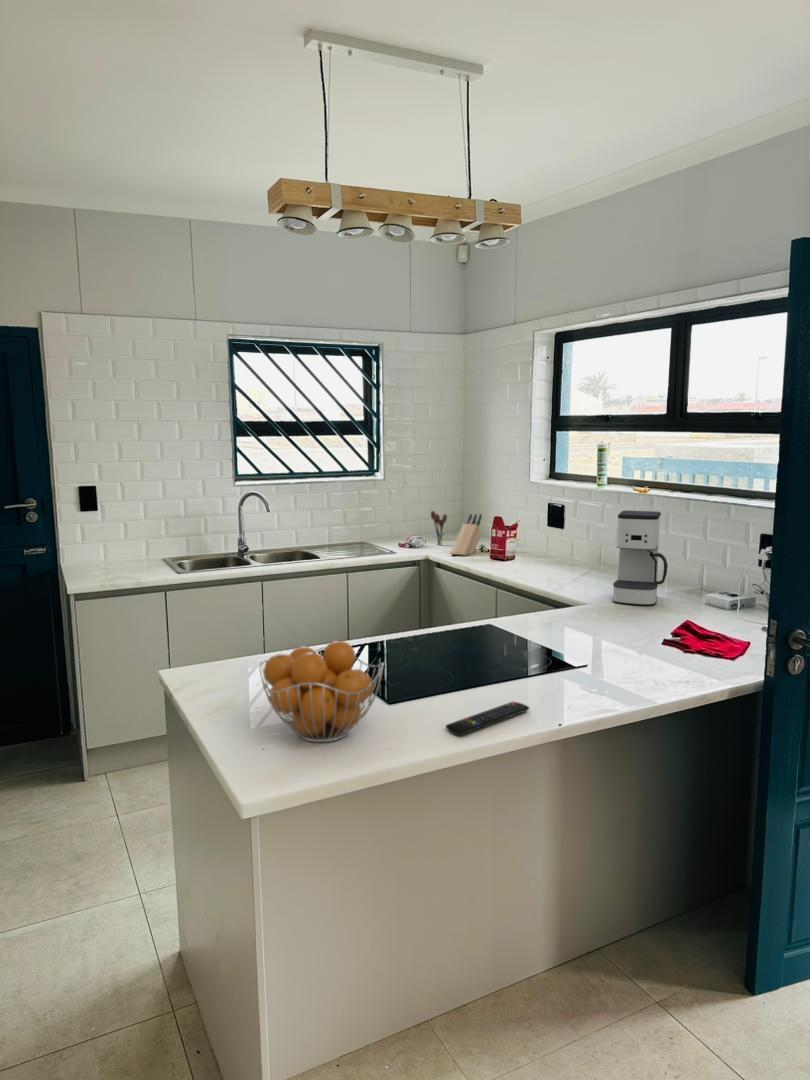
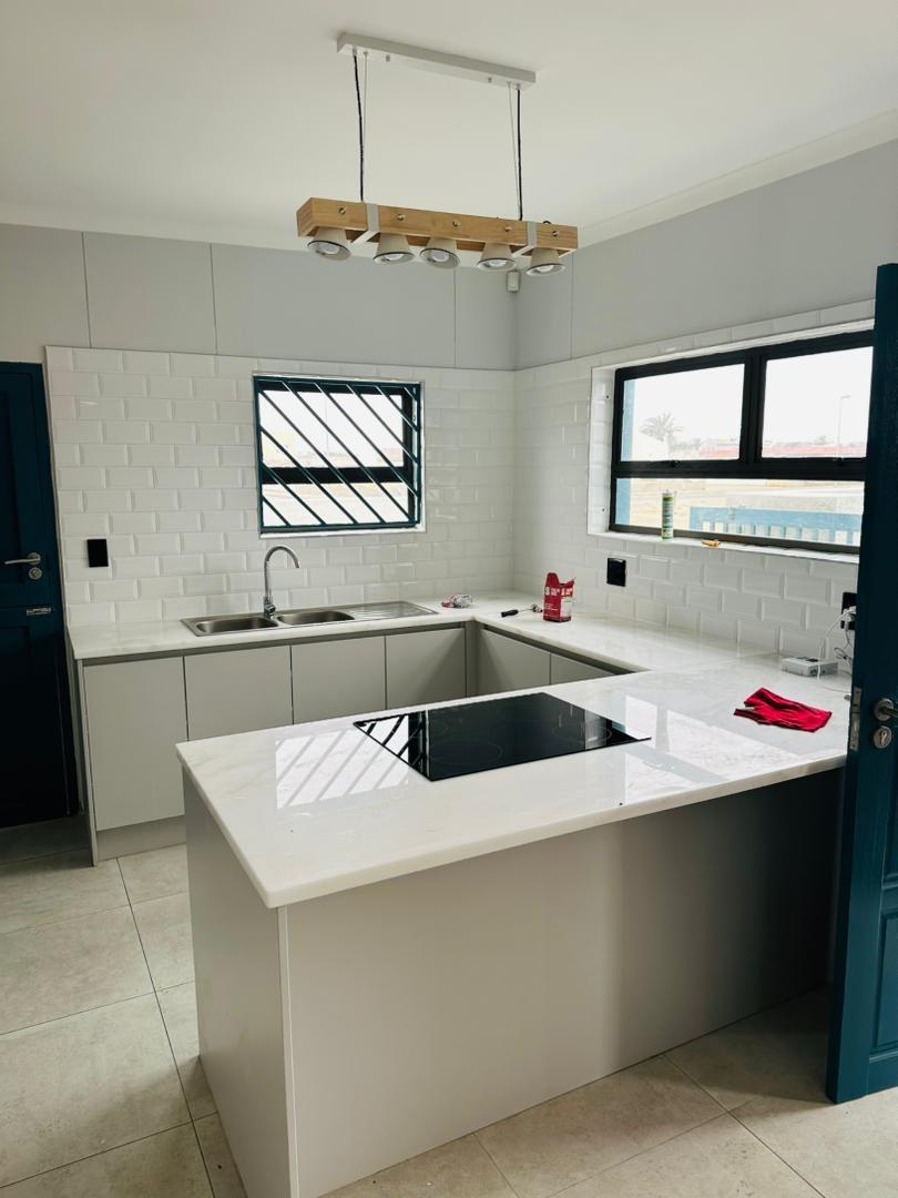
- fruit basket (322, 689)
- utensil holder (437, 527)
- remote control (489, 718)
- coffee maker (641, 557)
- knife block (467, 533)
